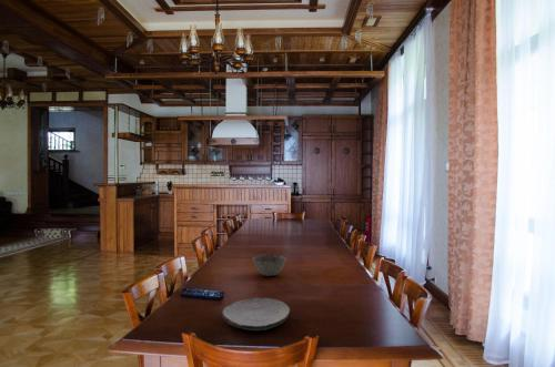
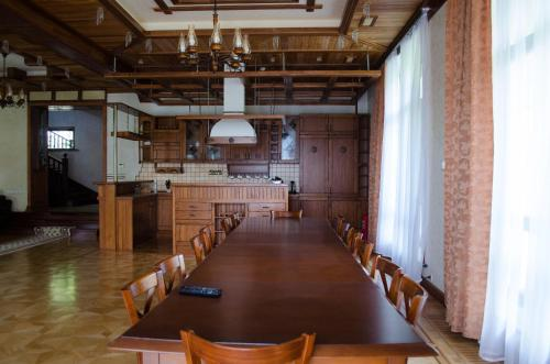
- plate (255, 314)
- bowl (269, 266)
